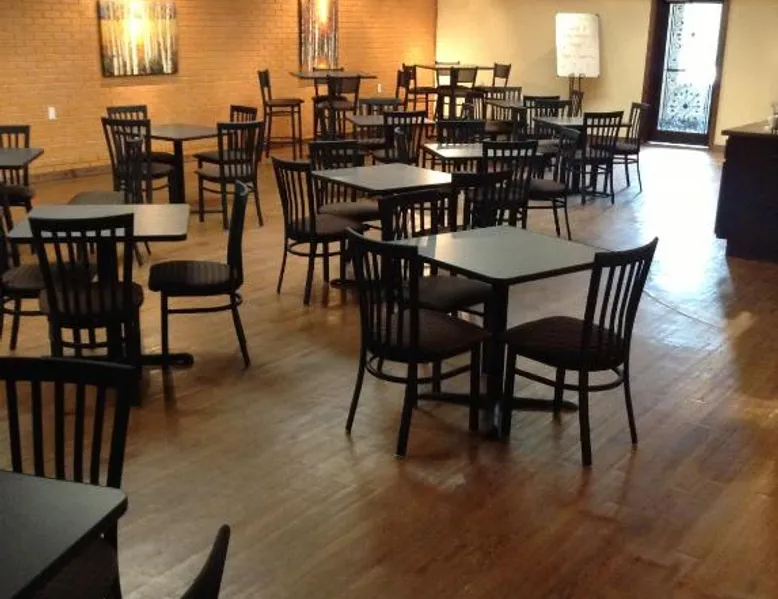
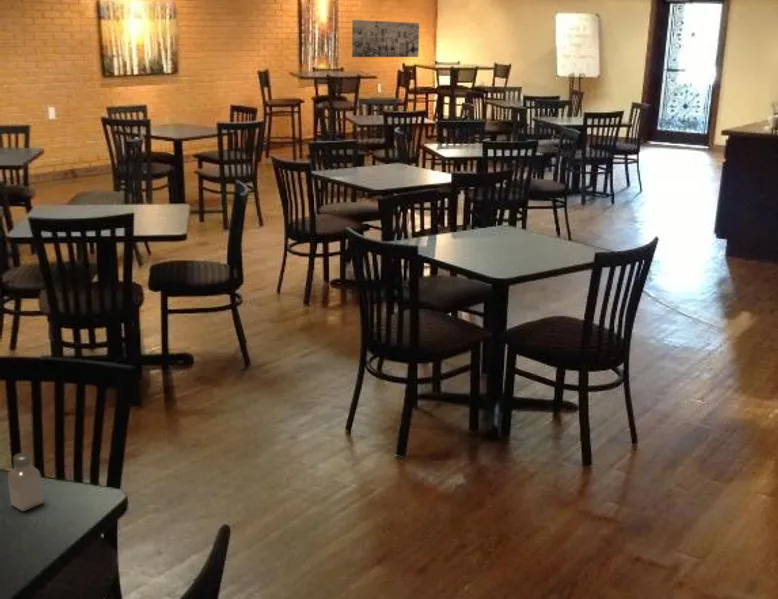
+ saltshaker (24, 479)
+ wall art (386, 39)
